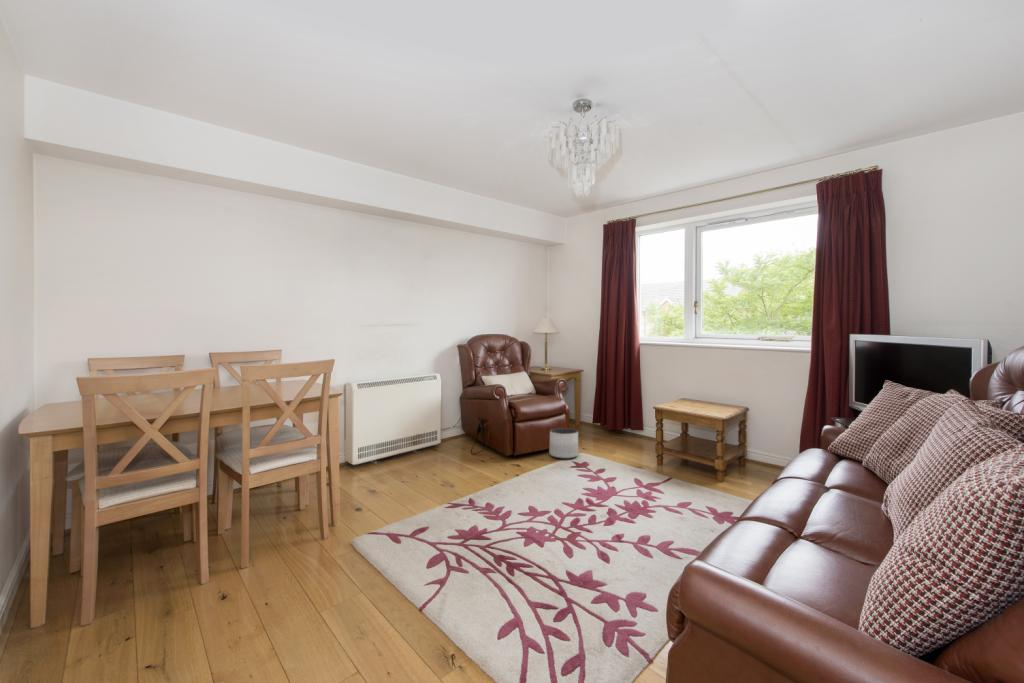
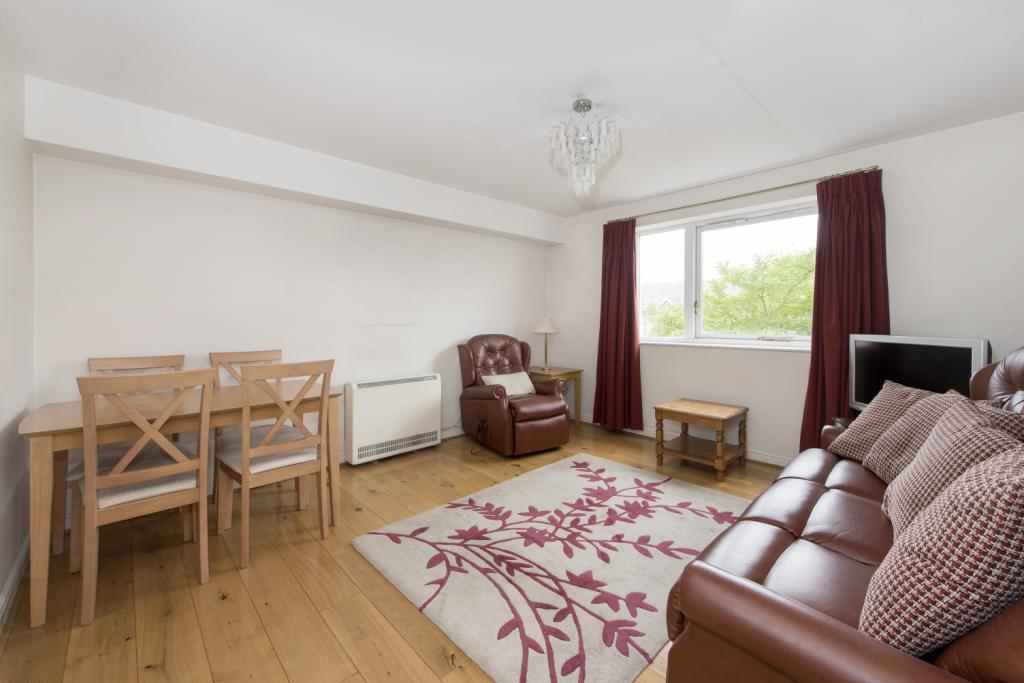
- planter (563, 443)
